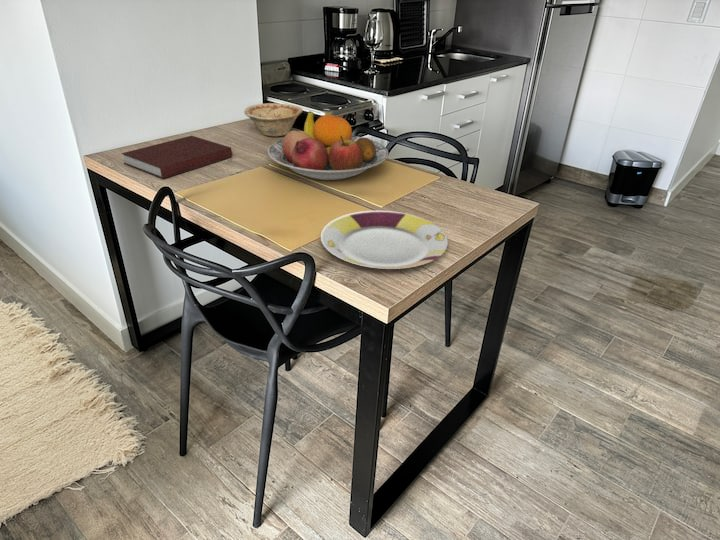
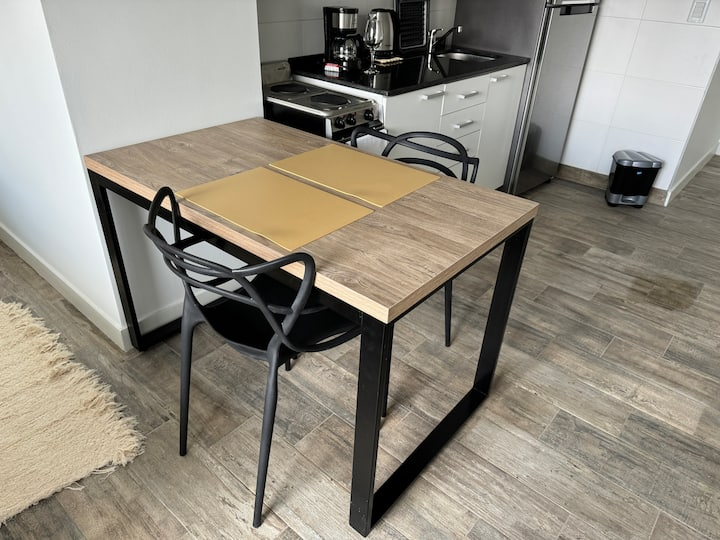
- fruit bowl (328, 145)
- dish (273, 121)
- notebook (178, 155)
- plate (383, 240)
